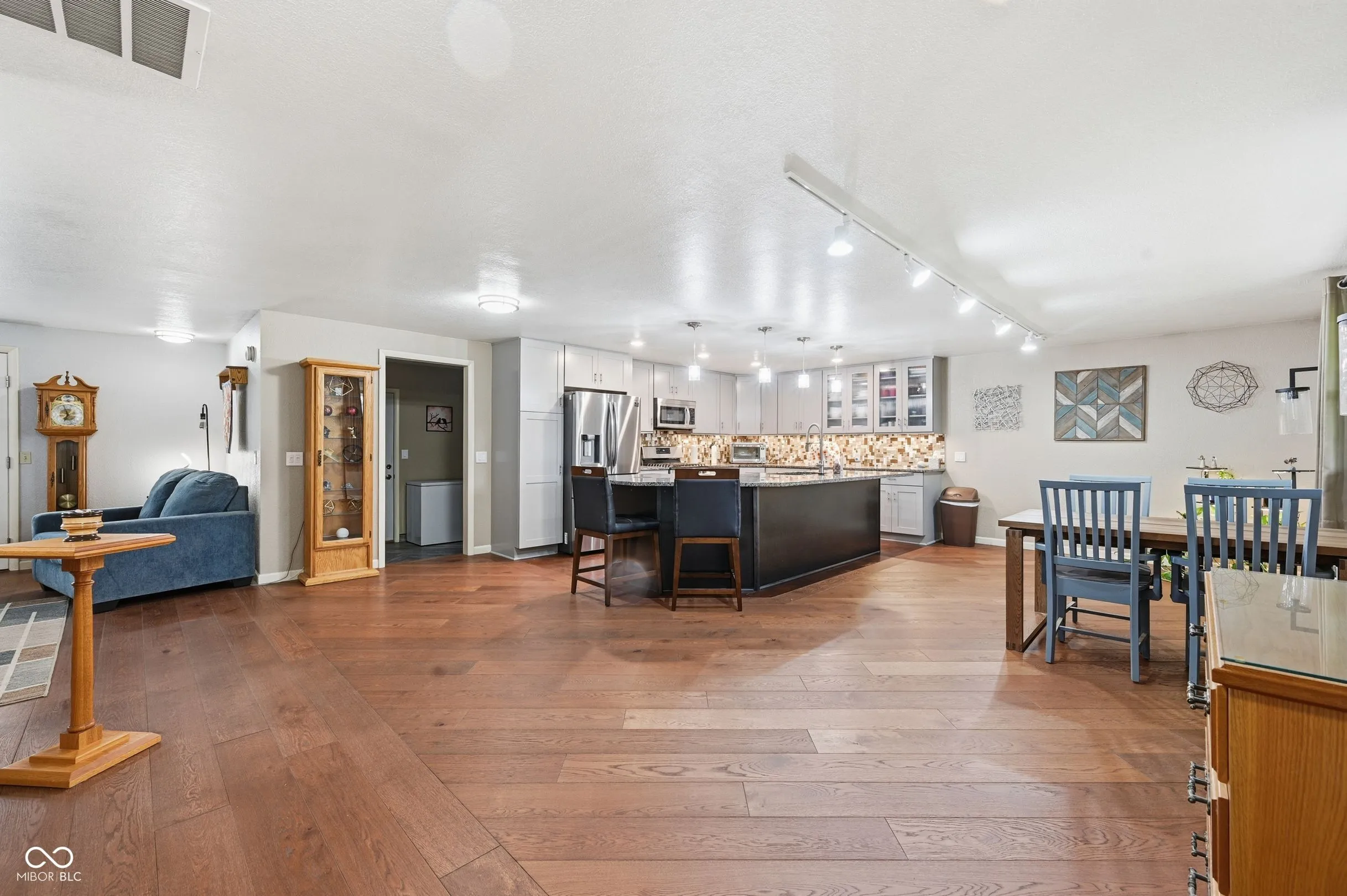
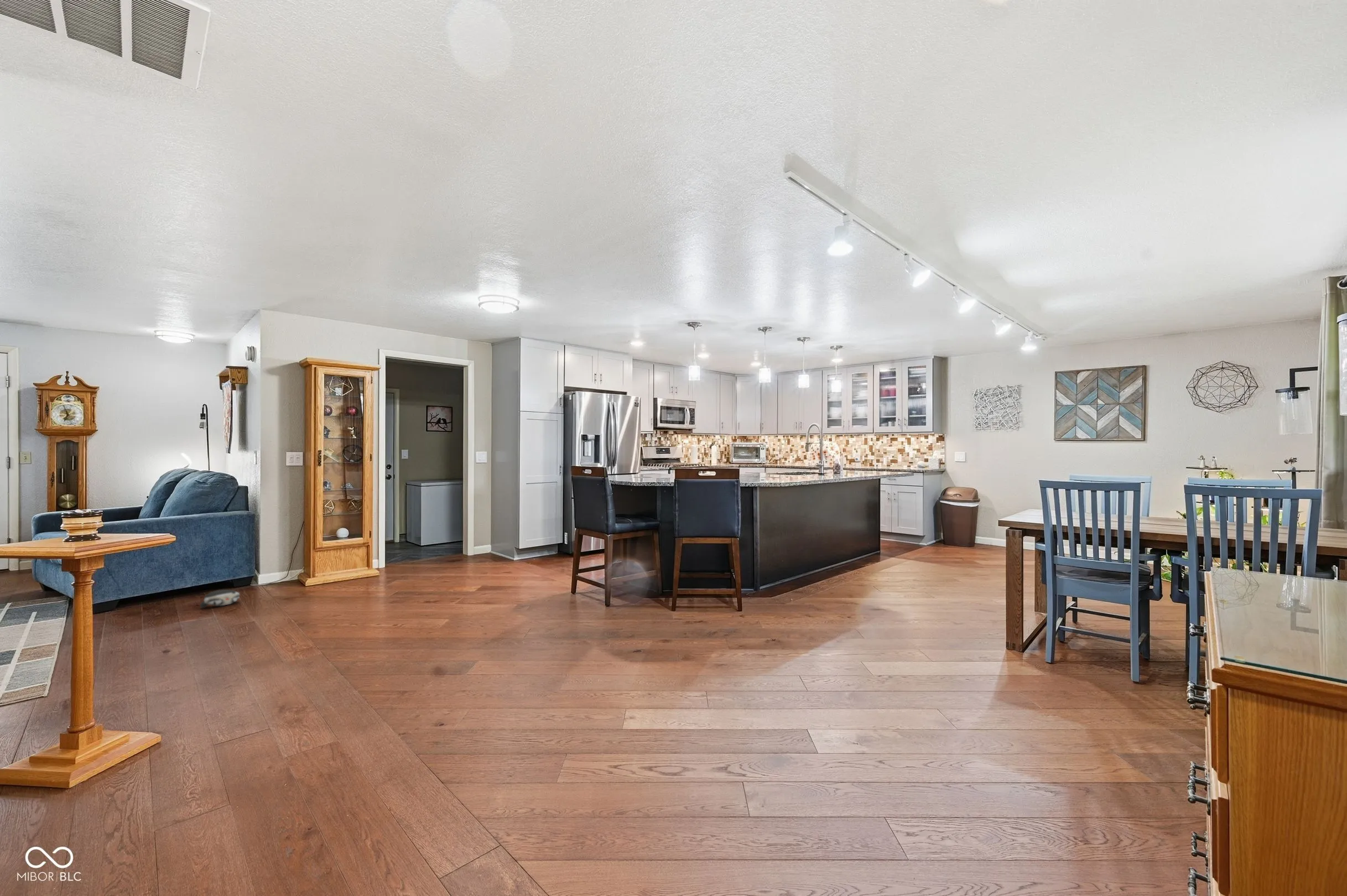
+ plush toy (222, 597)
